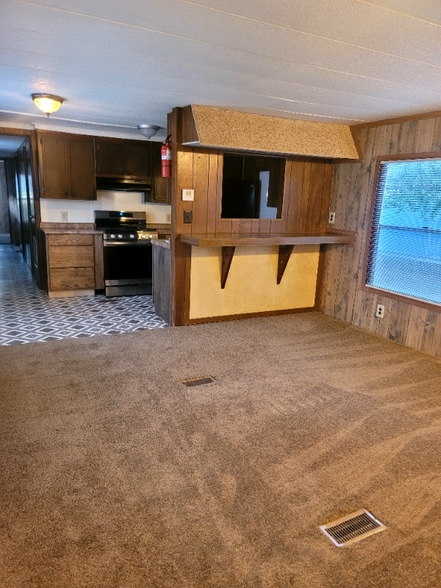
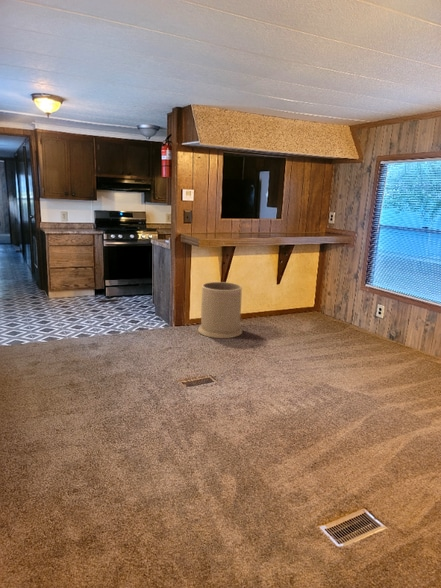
+ trash can (221, 308)
